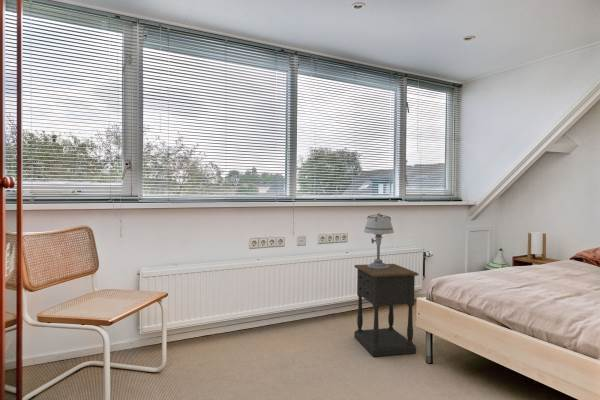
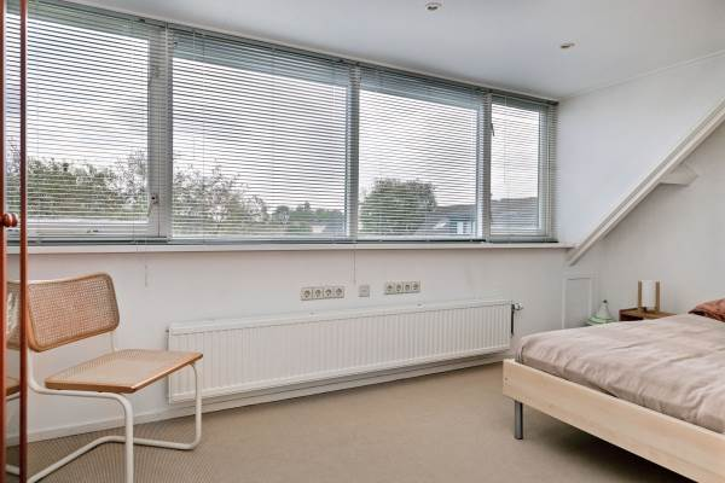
- nightstand (384, 304)
- table lamp (378, 239)
